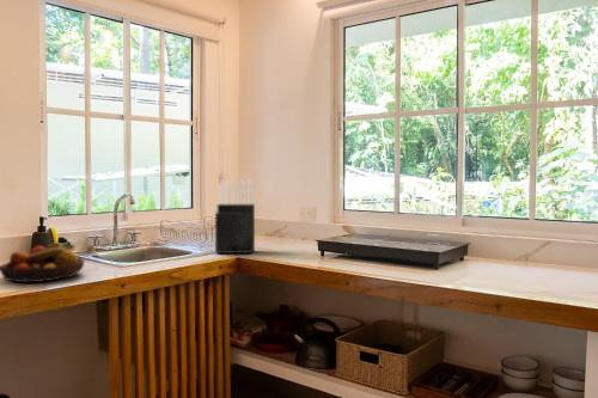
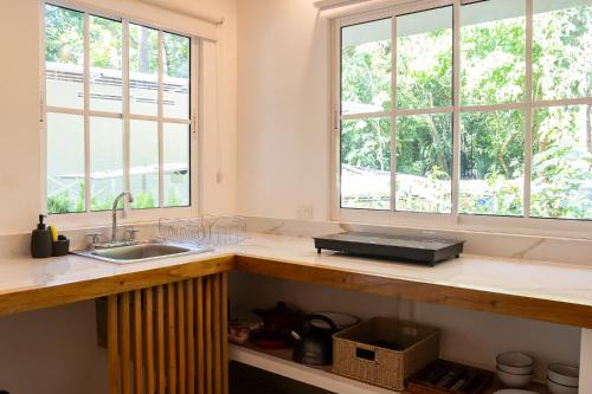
- knife block (234, 215)
- fruit bowl (43, 259)
